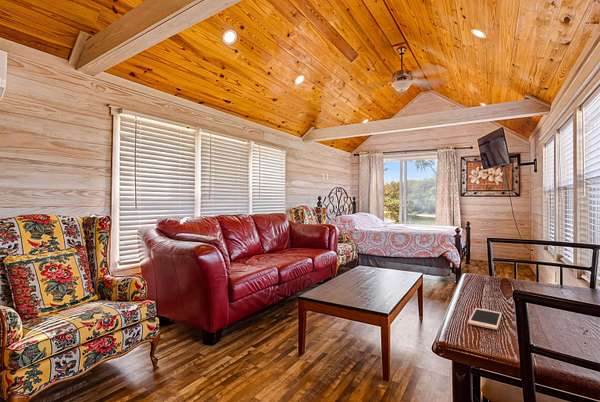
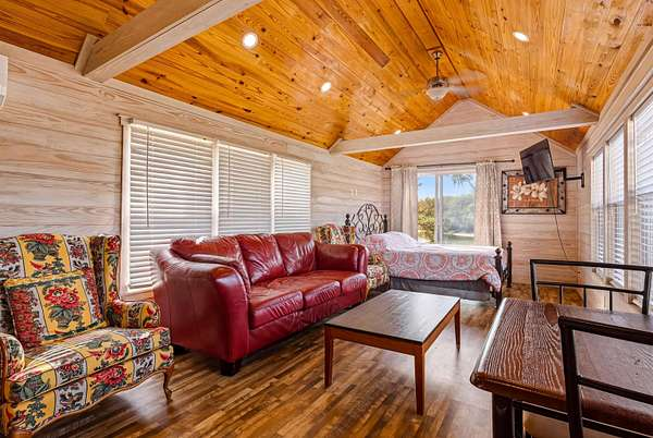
- cell phone (485, 317)
